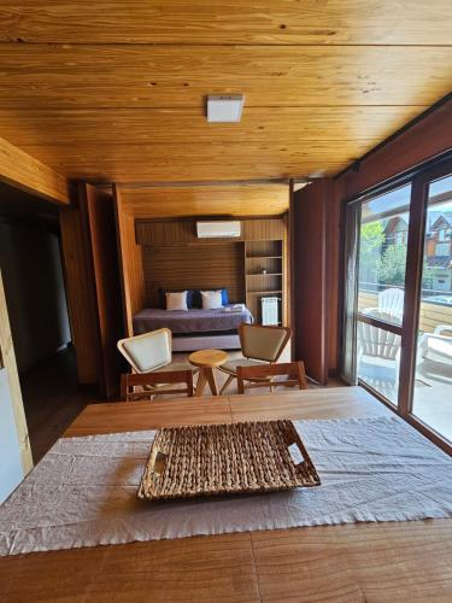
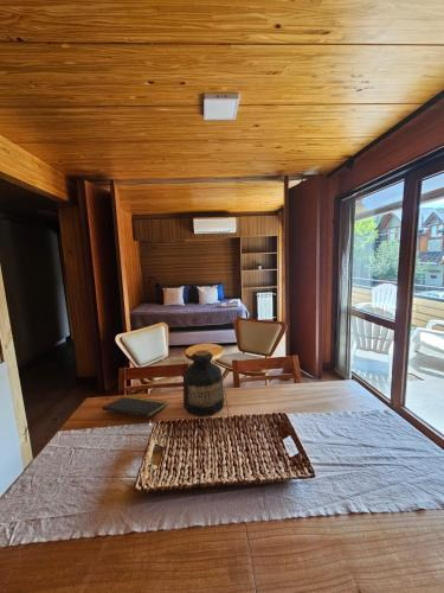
+ notepad (136, 404)
+ bottle (202, 378)
